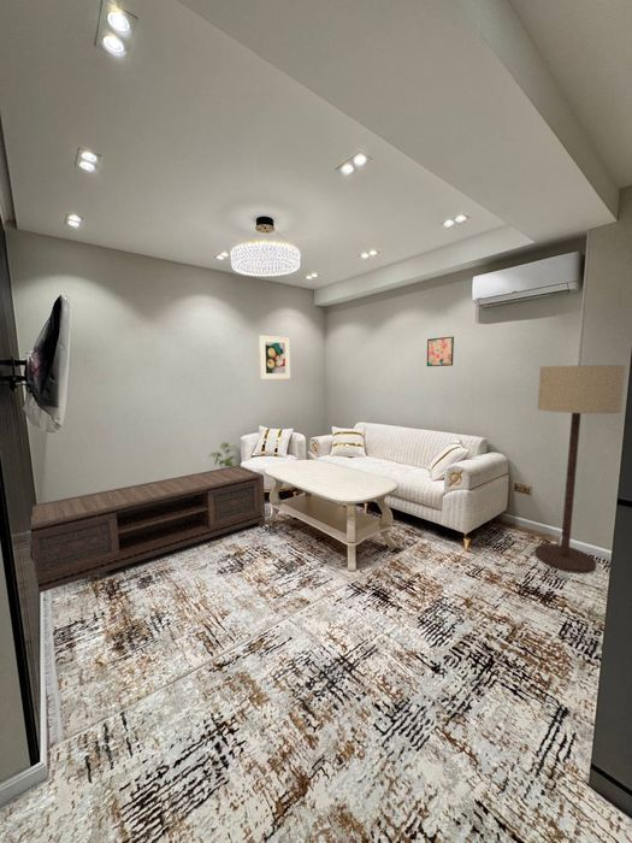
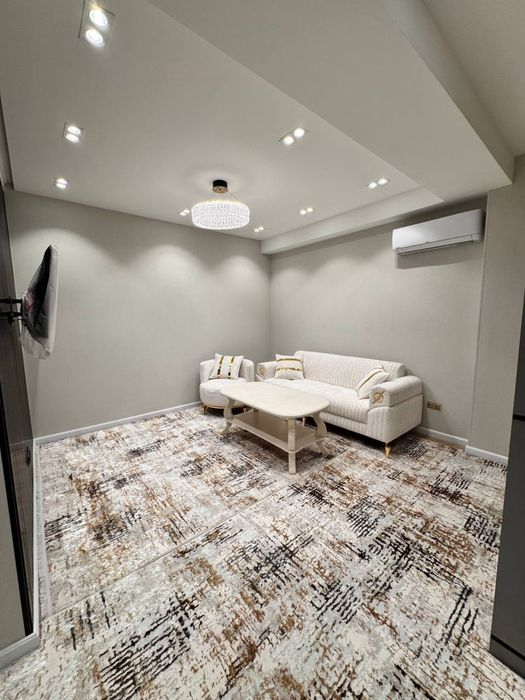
- wall art (439, 352)
- media console (158, 518)
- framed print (274, 358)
- floor lamp (572, 466)
- house plant (225, 467)
